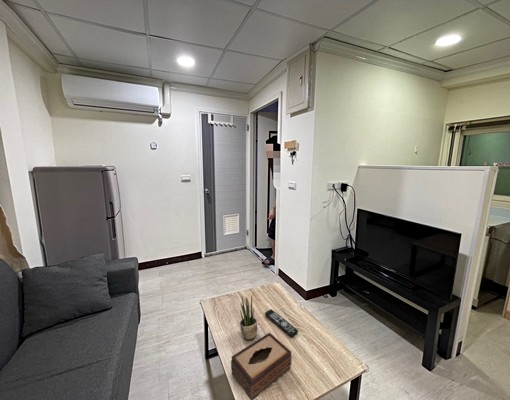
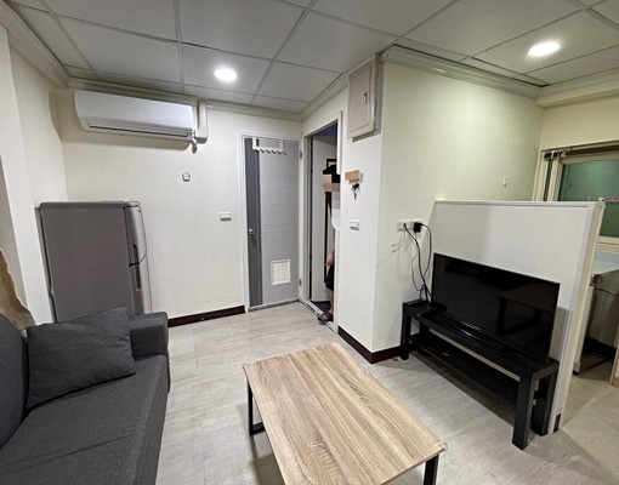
- potted plant (247, 315)
- tissue box (261, 362)
- remote control (280, 322)
